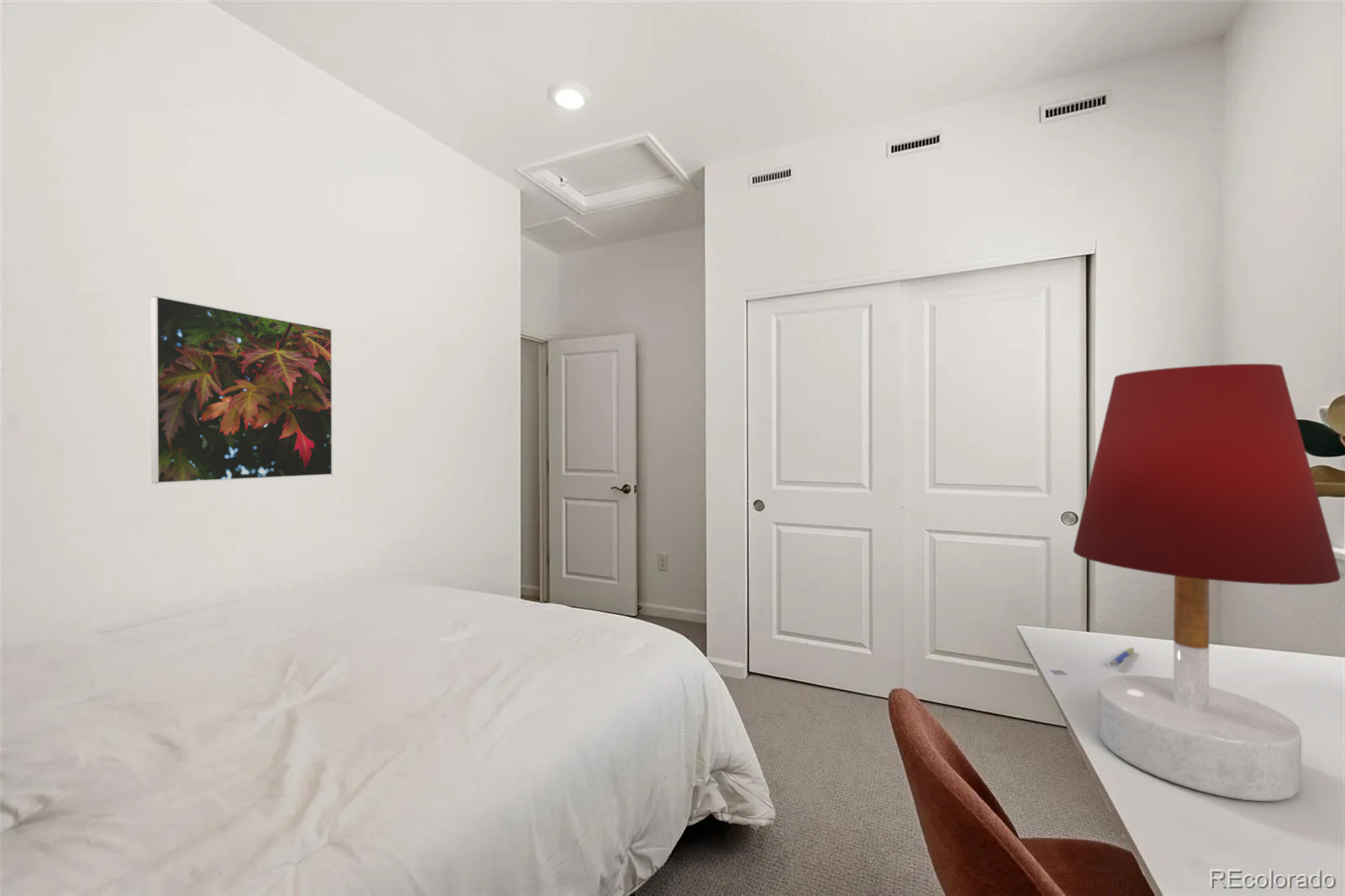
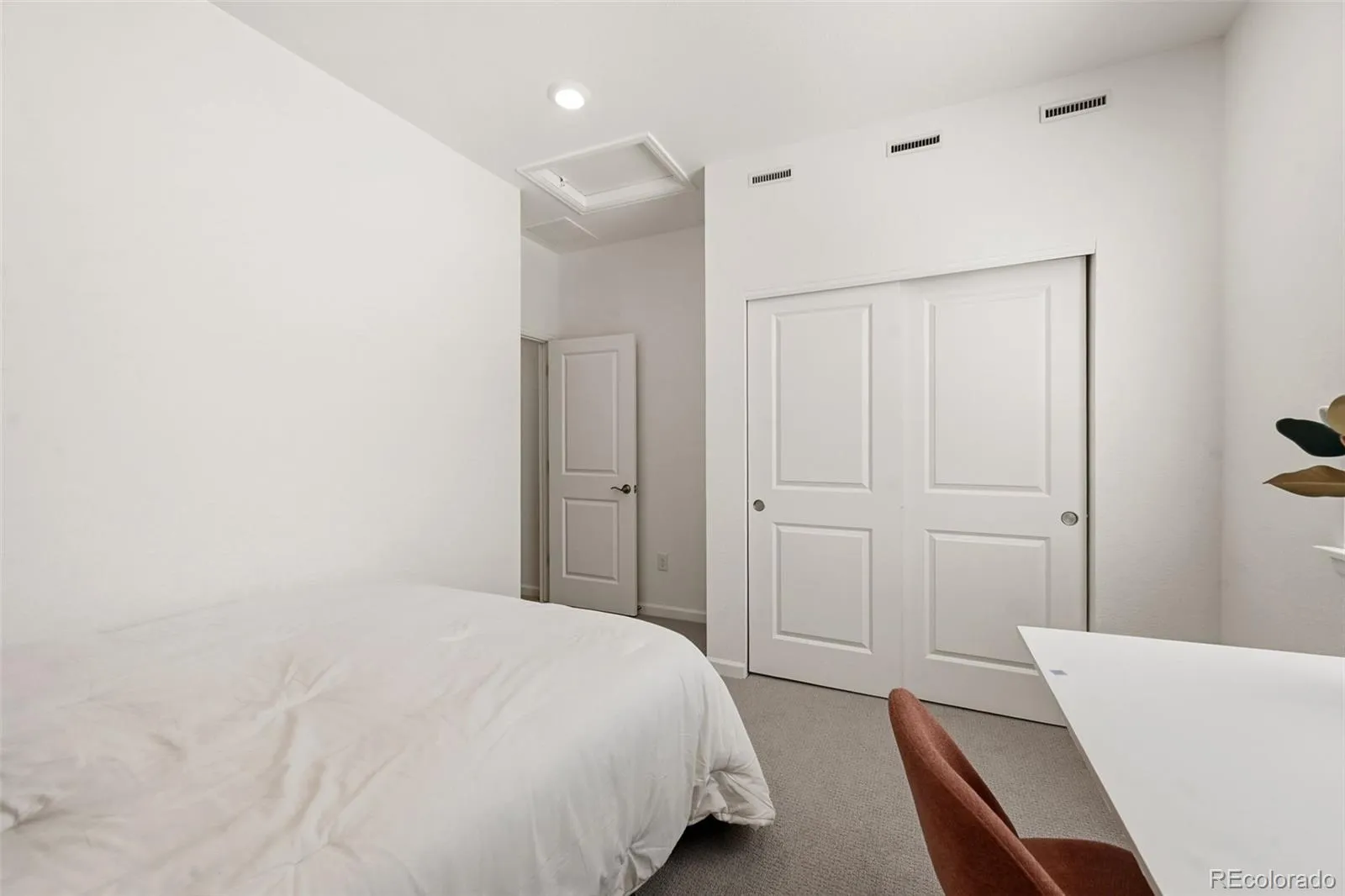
- pen (1123, 656)
- table lamp (1191, 564)
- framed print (252, 397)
